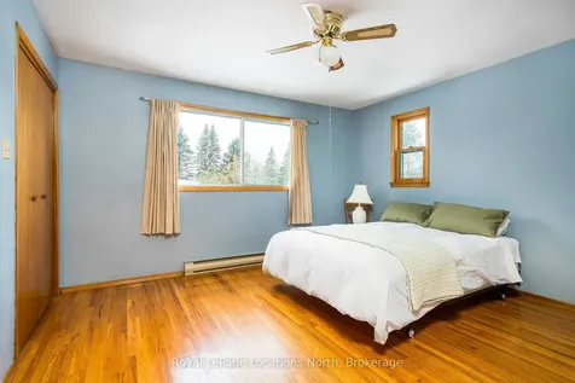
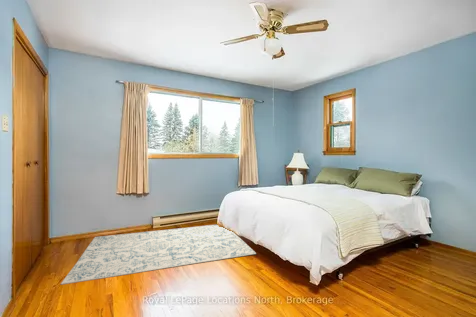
+ rug (168, 244)
